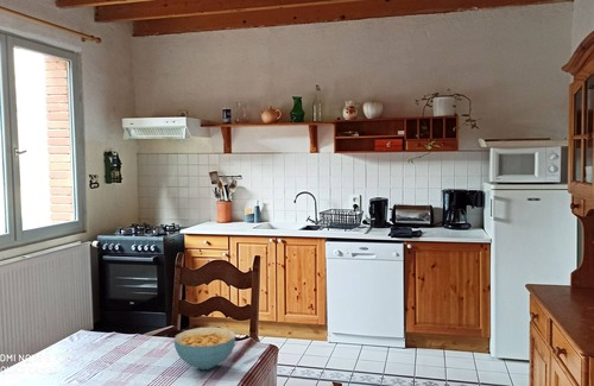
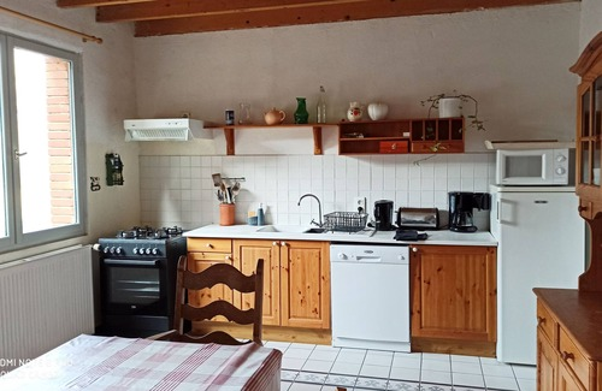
- cereal bowl (206, 350)
